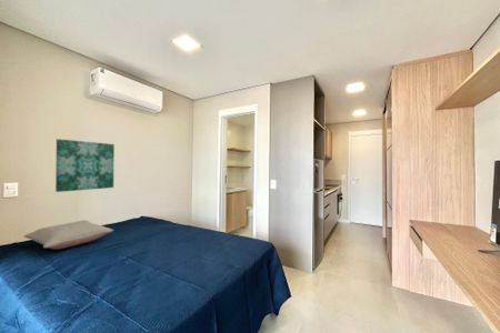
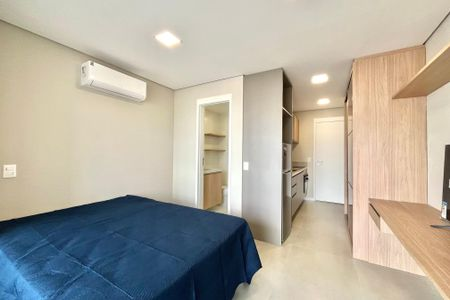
- wall art (87, 165)
- pillow (70, 233)
